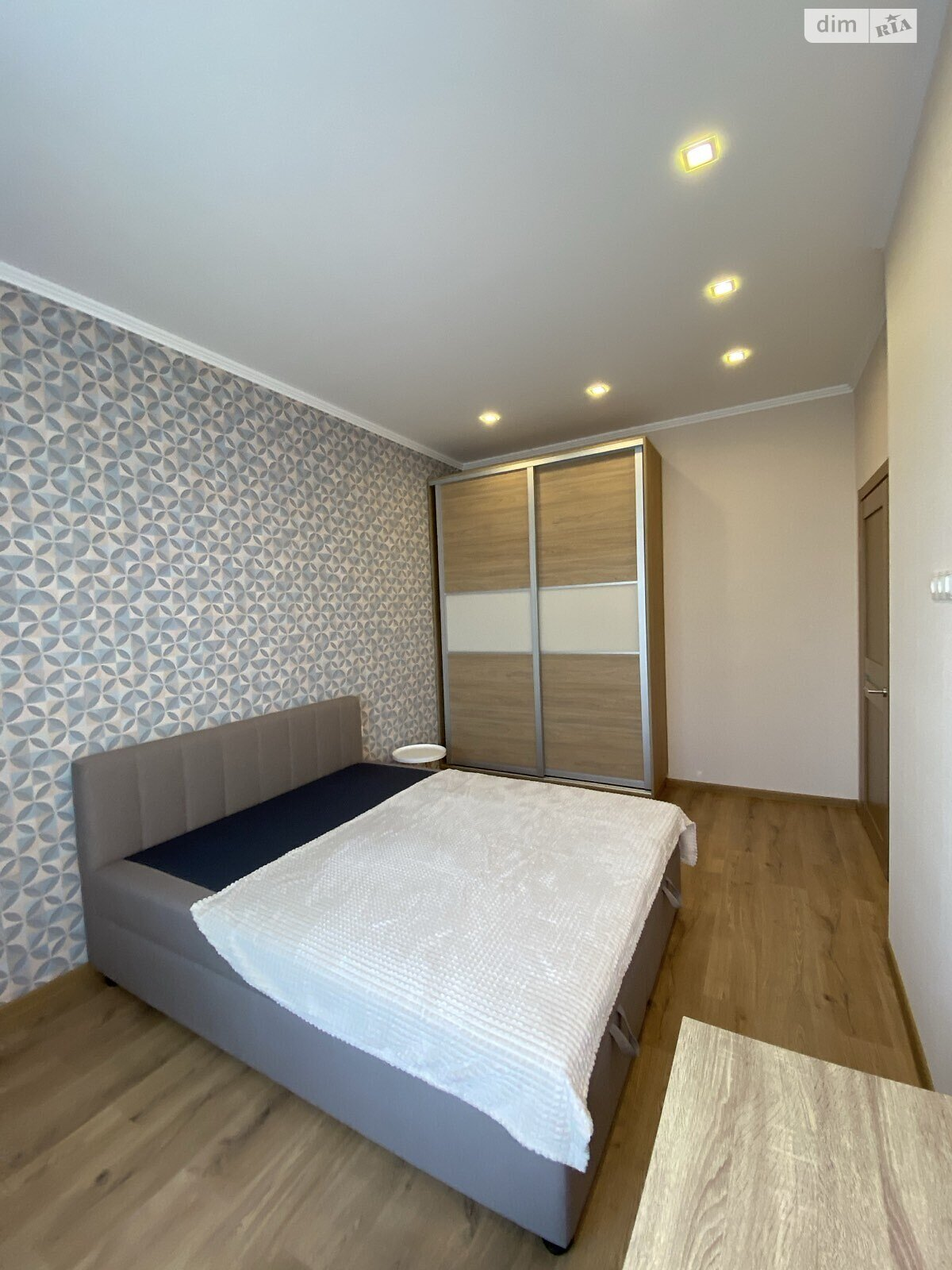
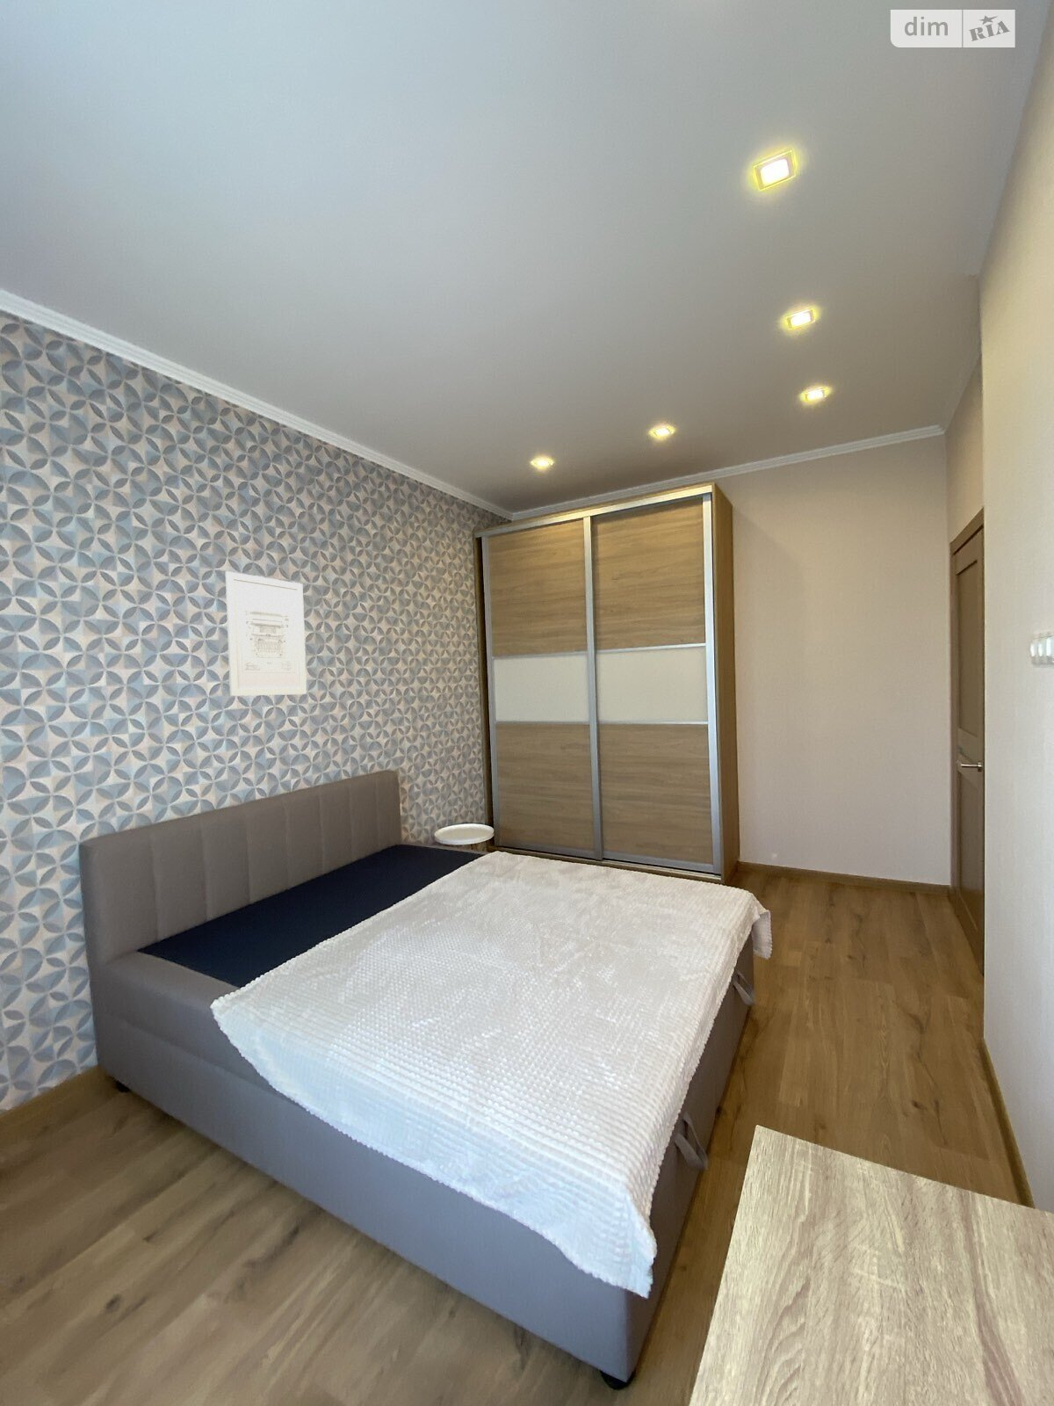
+ wall art (268, 637)
